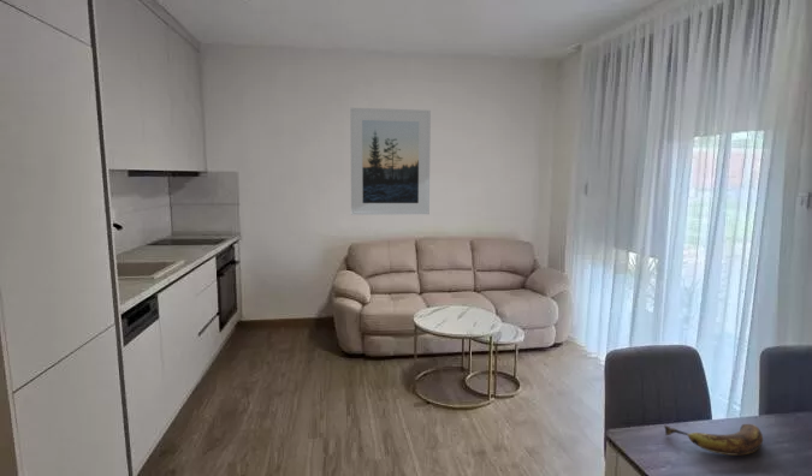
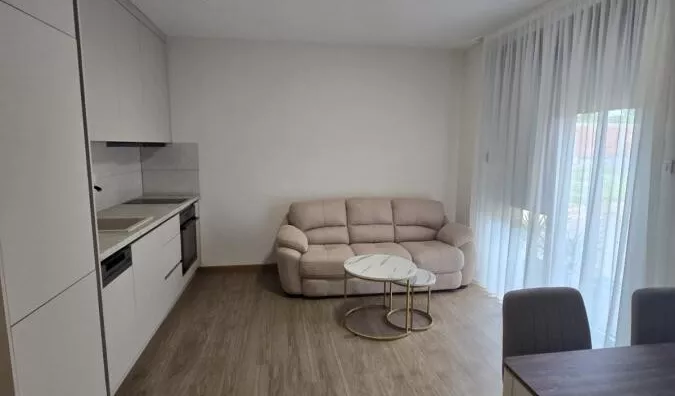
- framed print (390, 162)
- banana (722, 435)
